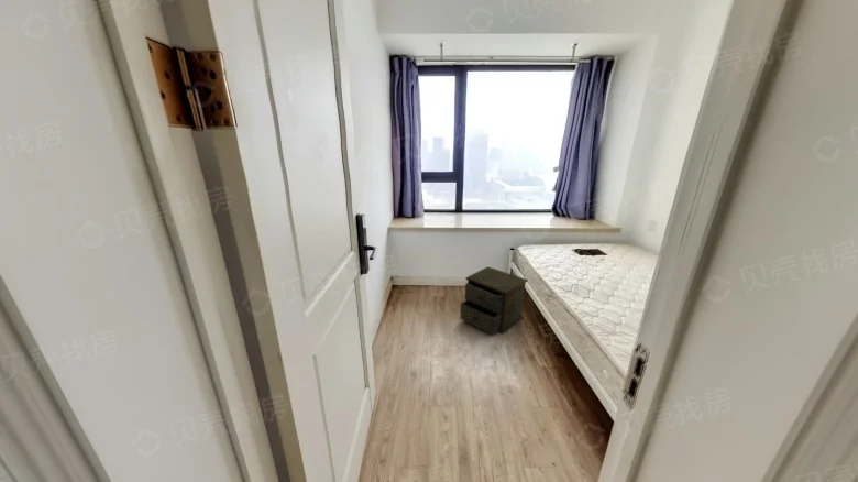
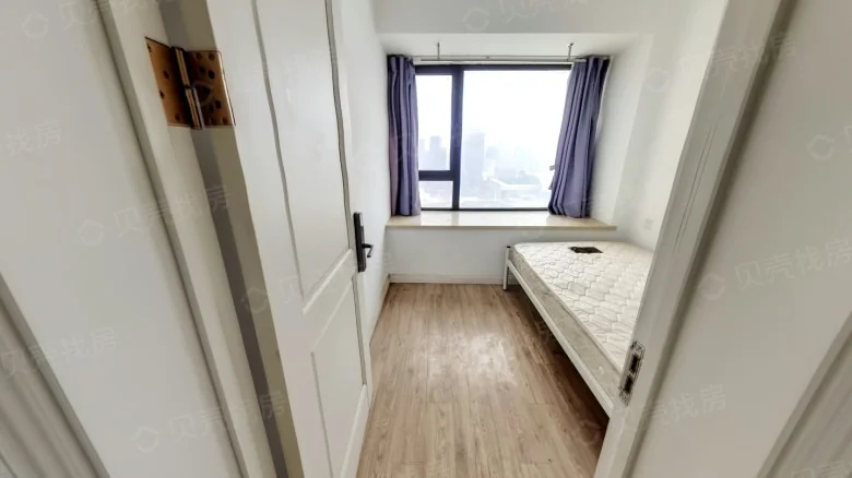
- nightstand (493, 299)
